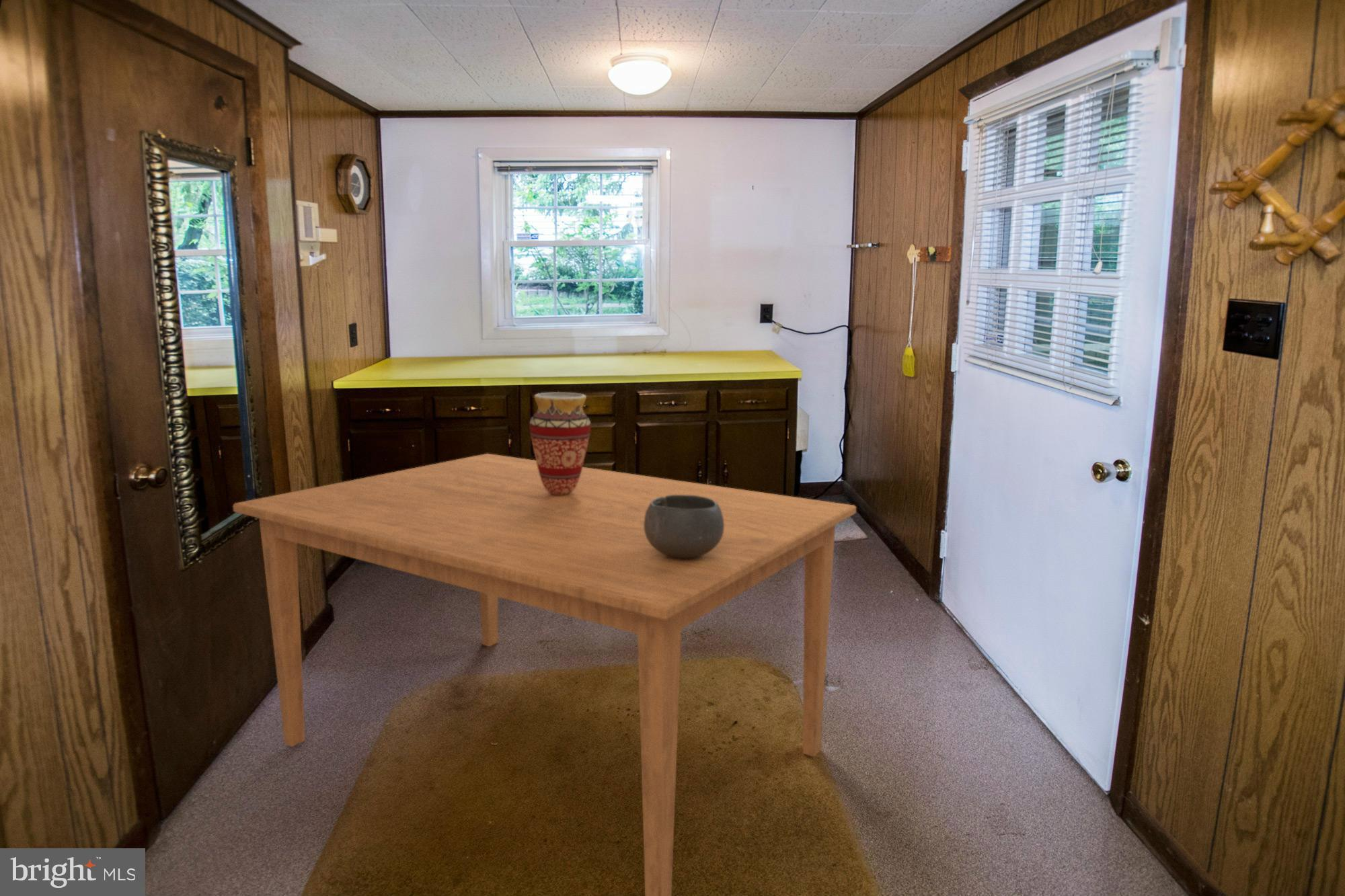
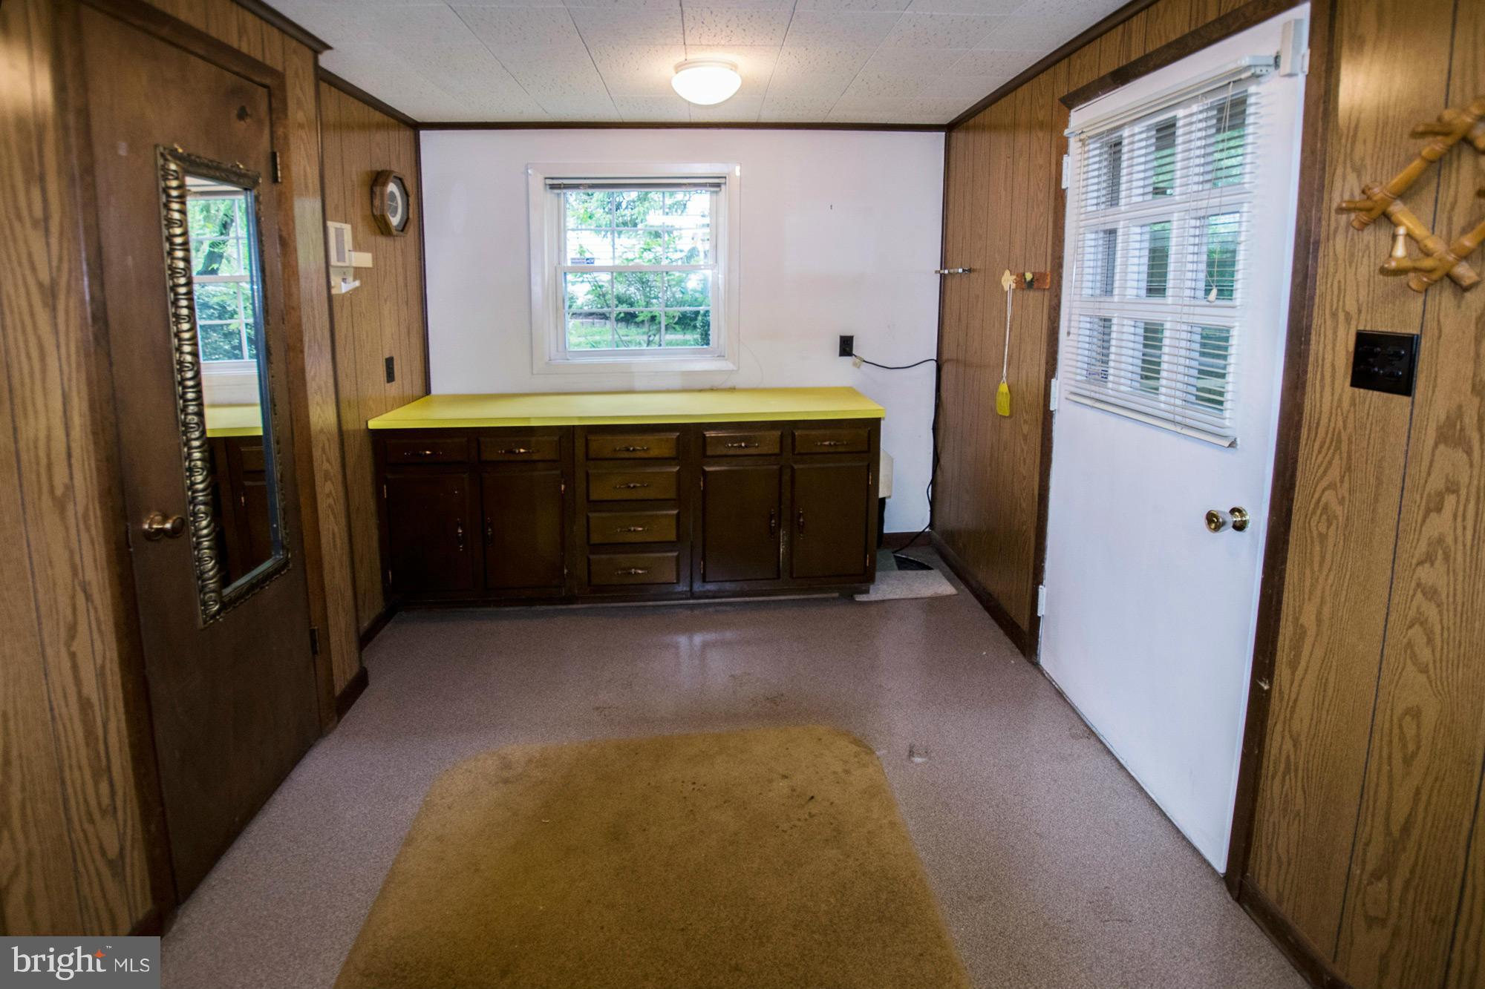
- bowl (683, 527)
- dining table (552, 611)
- vase (560, 444)
